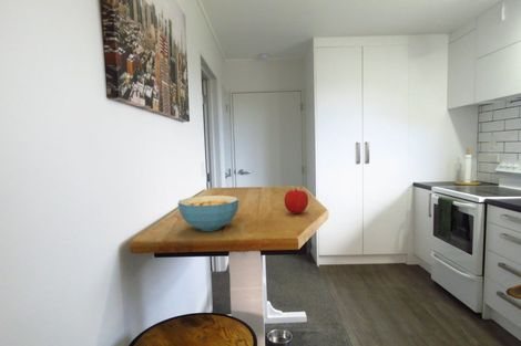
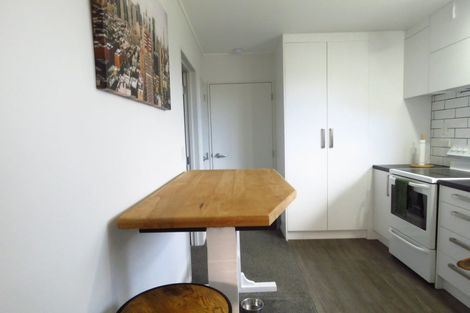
- fruit (296, 200)
- cereal bowl (208, 214)
